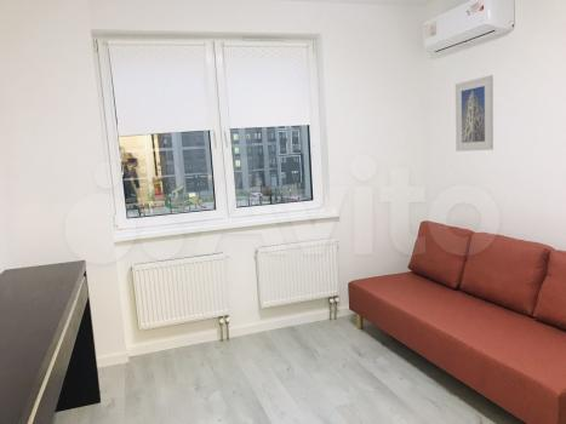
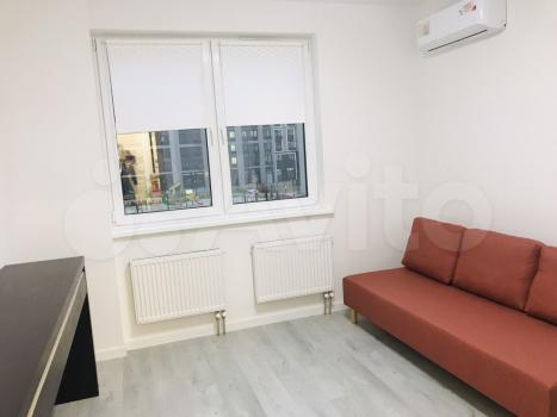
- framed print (473, 115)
